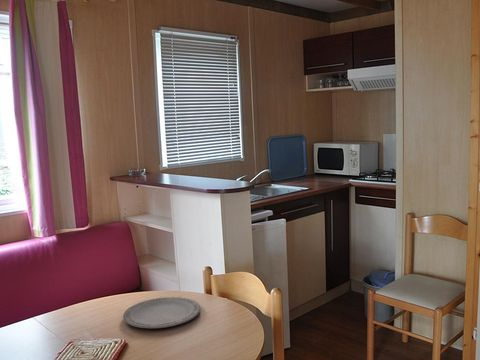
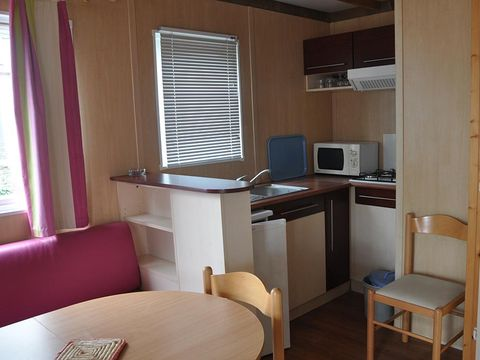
- plate (162, 312)
